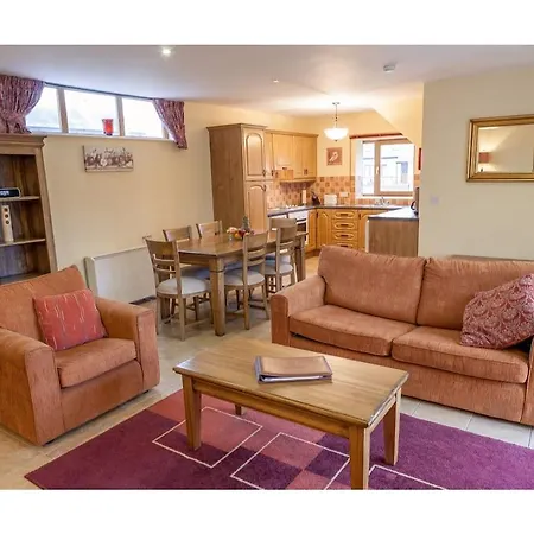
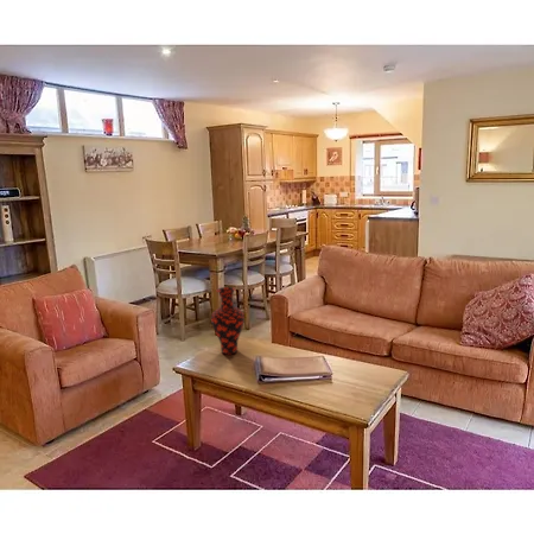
+ vase (228, 320)
